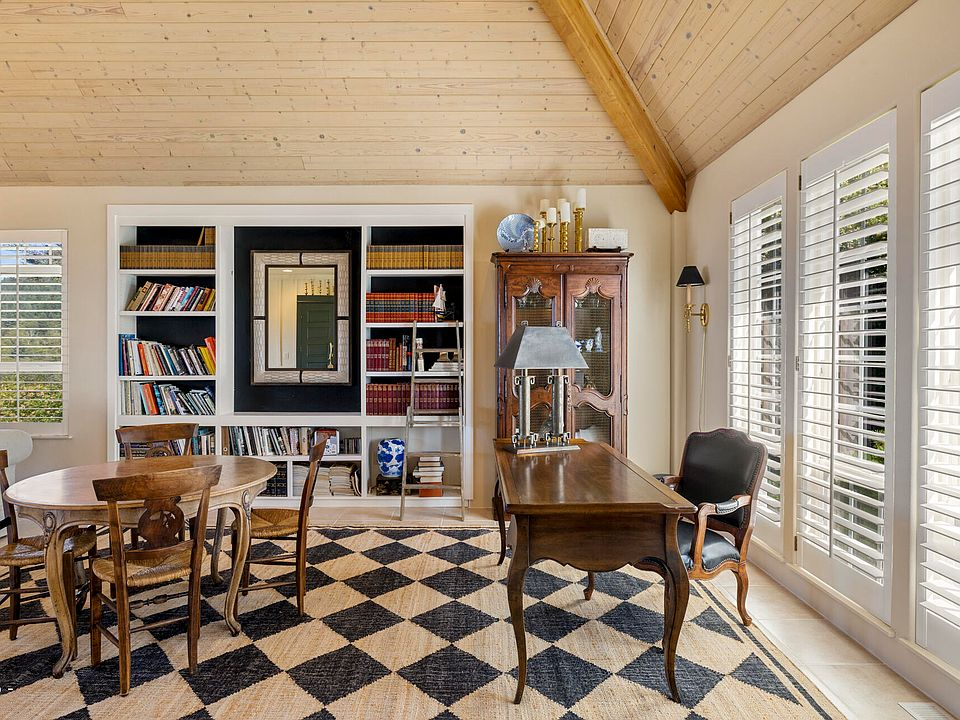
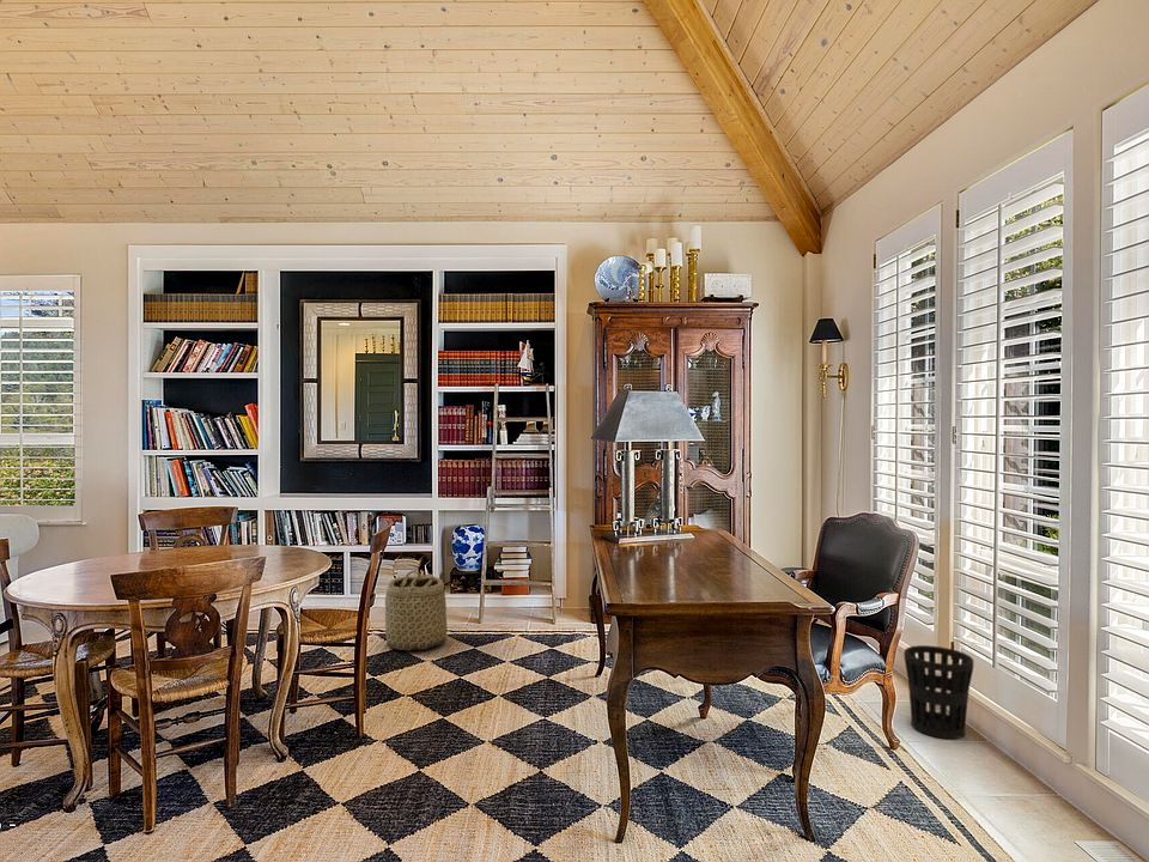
+ basket (414, 608)
+ wastebasket (937, 692)
